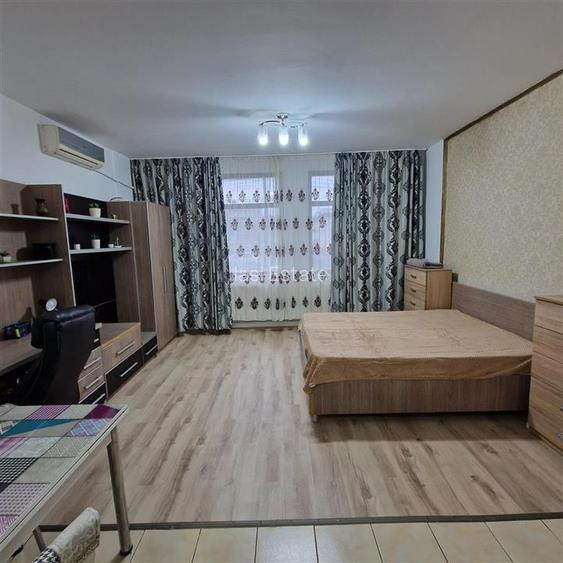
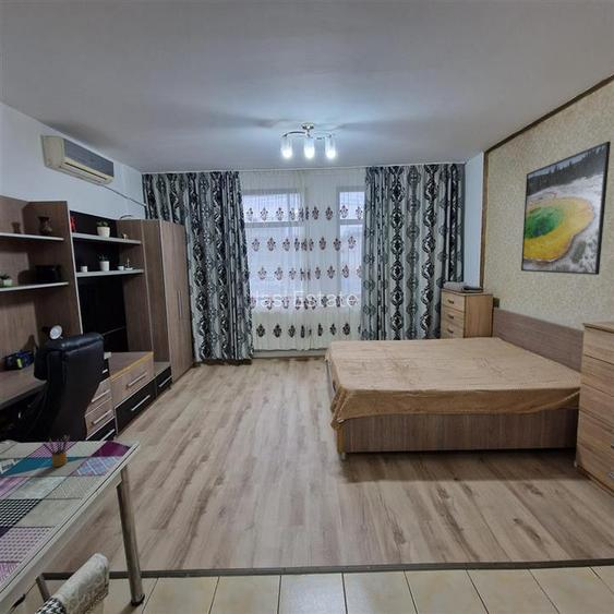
+ pencil box (57, 450)
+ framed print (557, 217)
